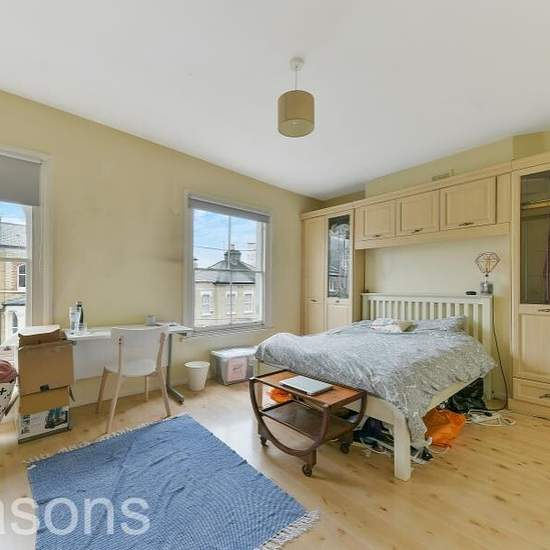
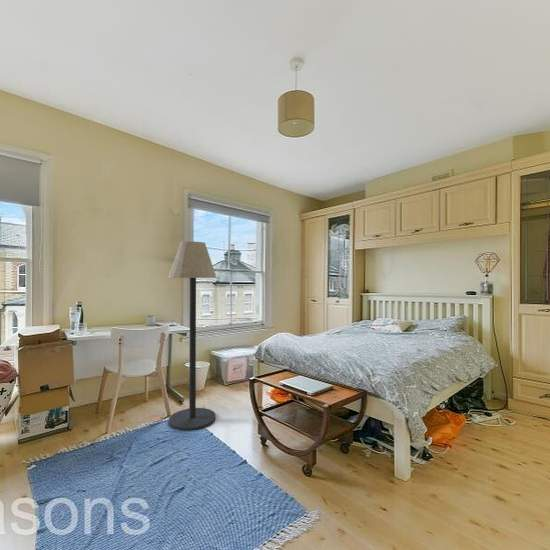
+ floor lamp (192, 331)
